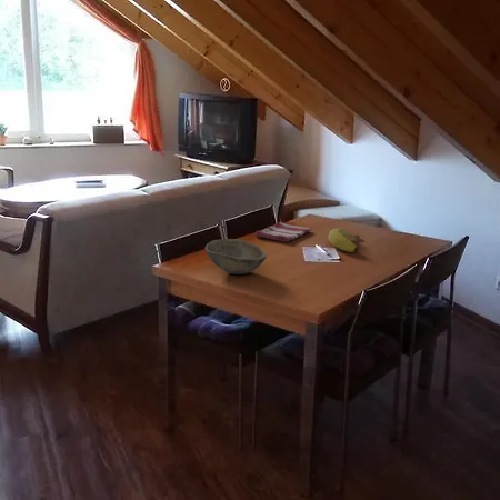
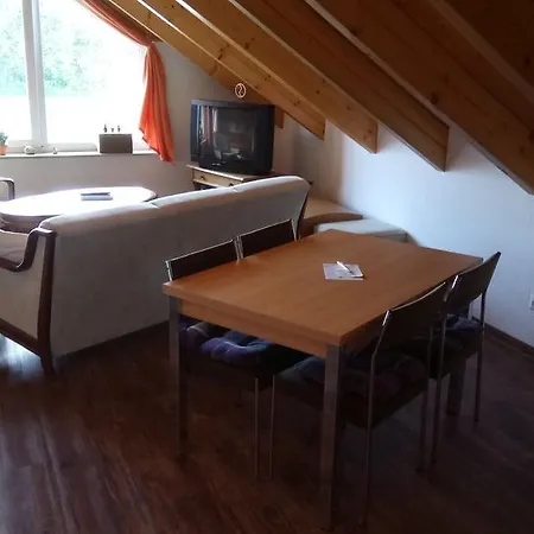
- dish towel (283, 231)
- bowl (236, 259)
- banana (351, 237)
